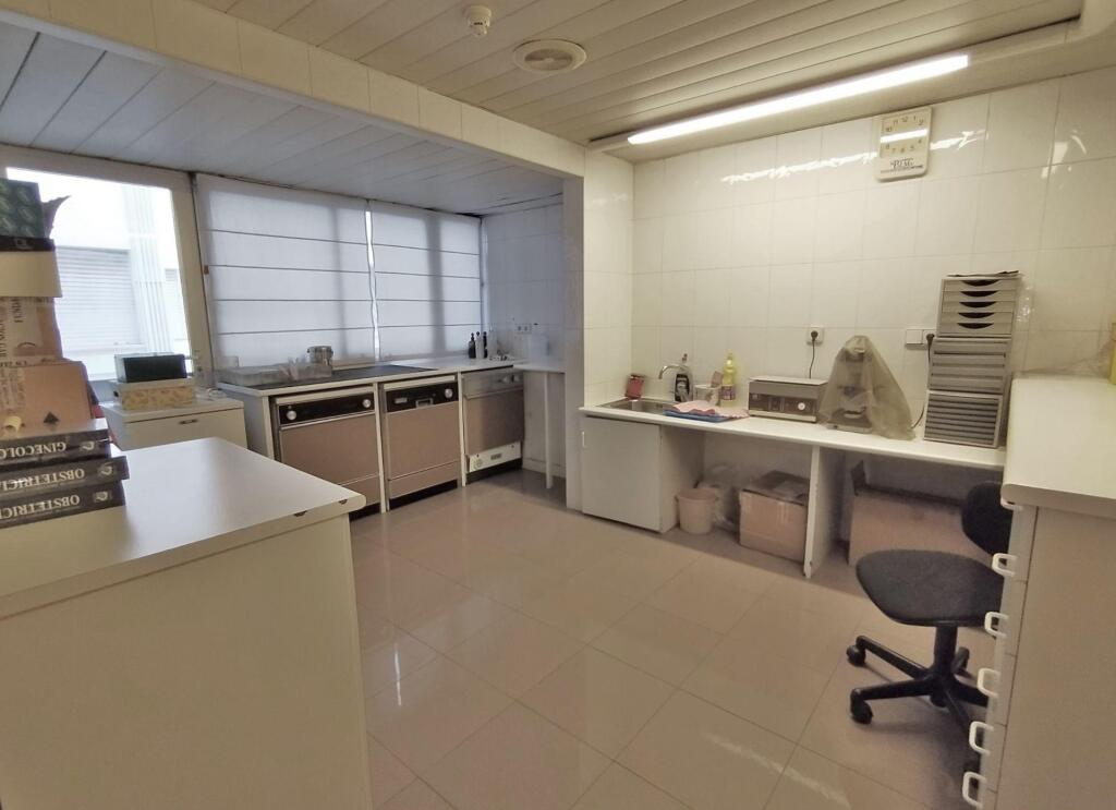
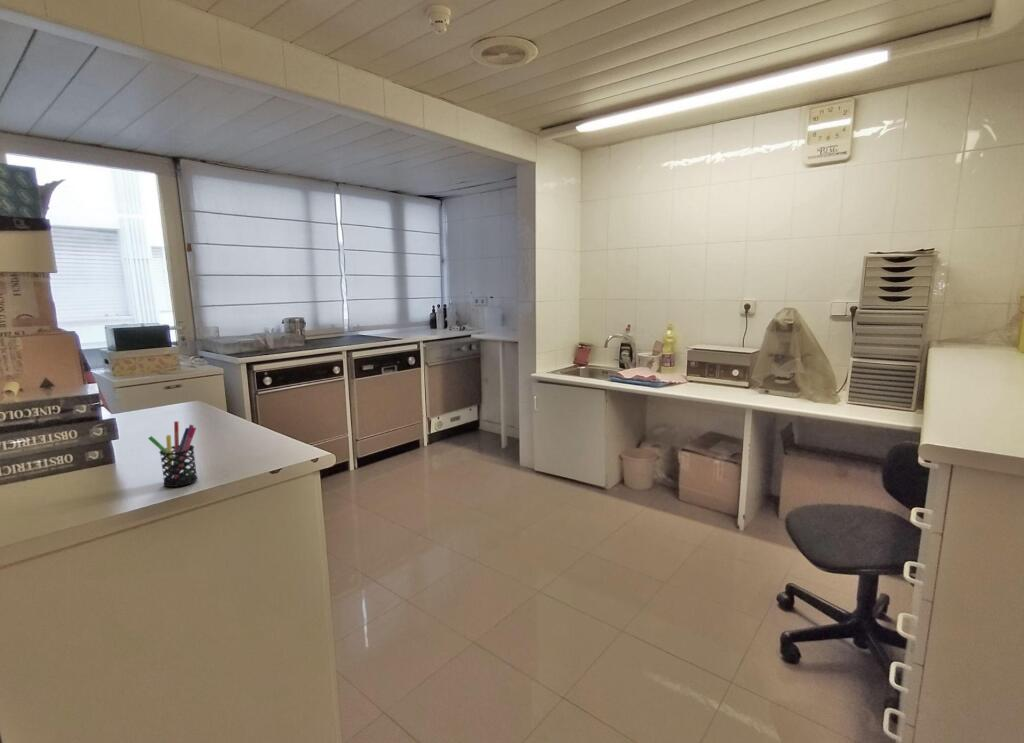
+ pen holder (173, 453)
